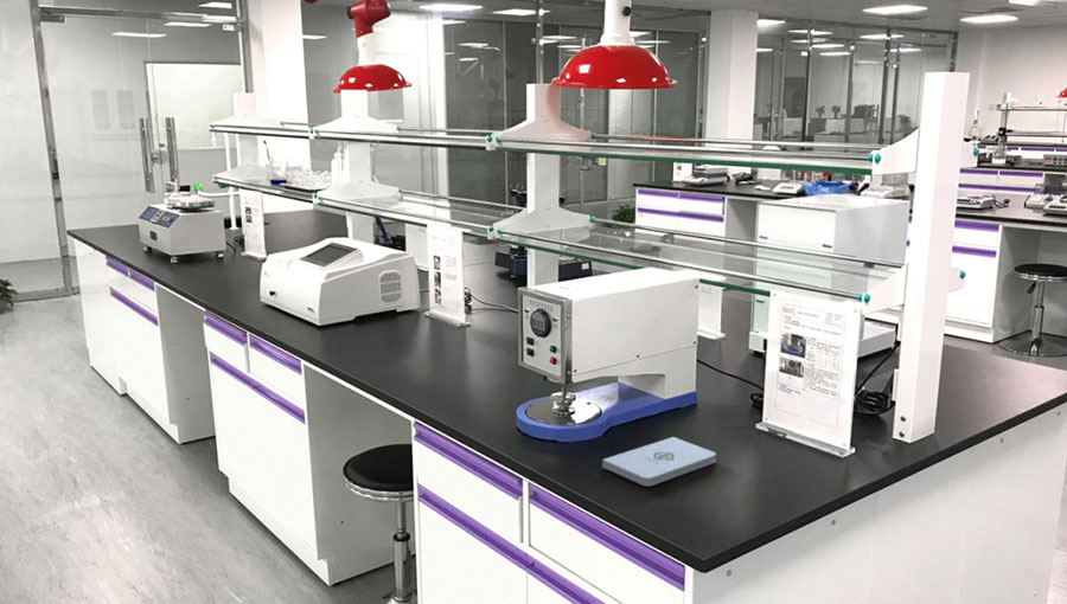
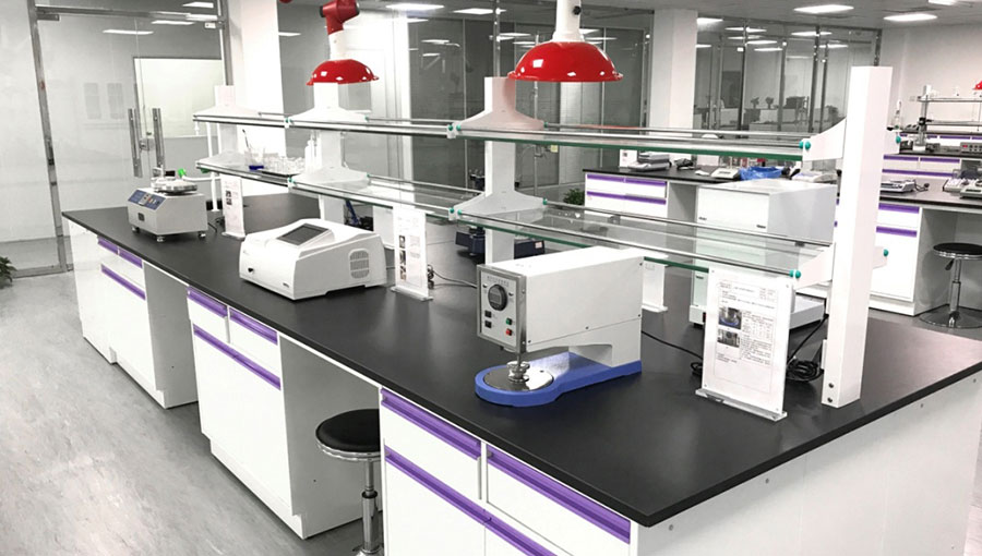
- notepad (660, 460)
